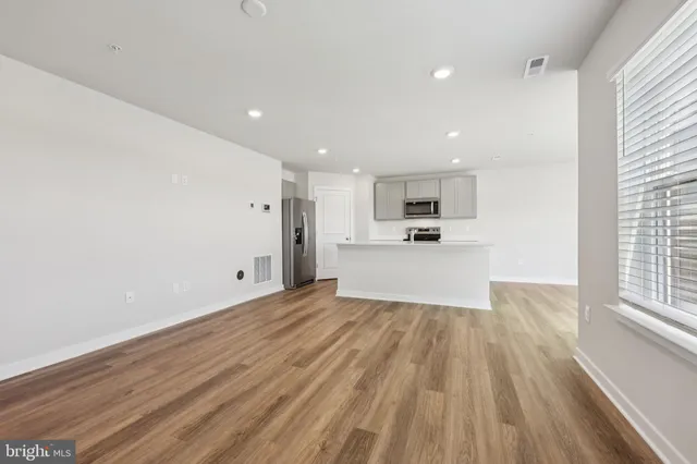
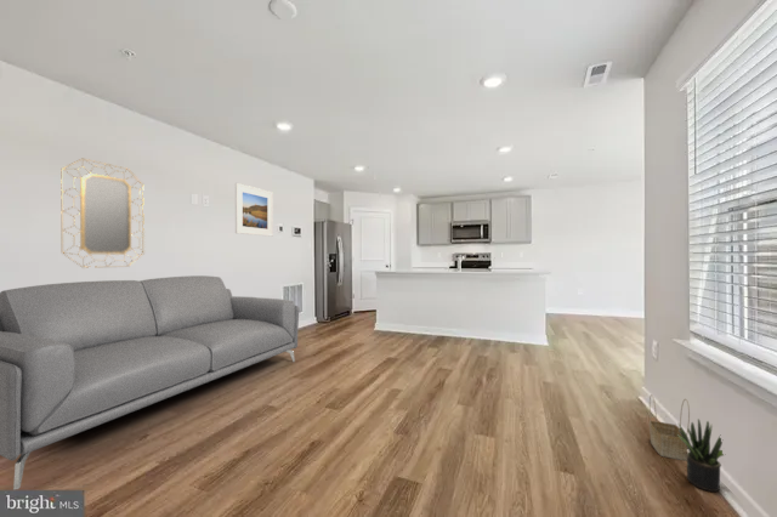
+ sofa (168, 335)
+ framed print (255, 211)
+ potted plant (698, 451)
+ basket (668, 424)
+ home mirror (108, 215)
